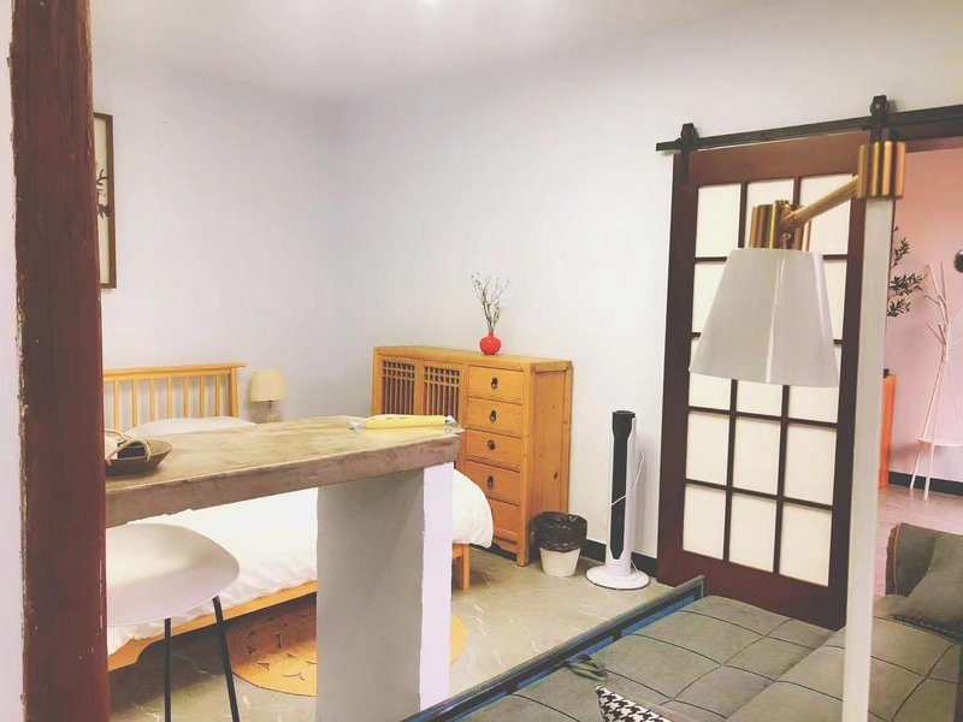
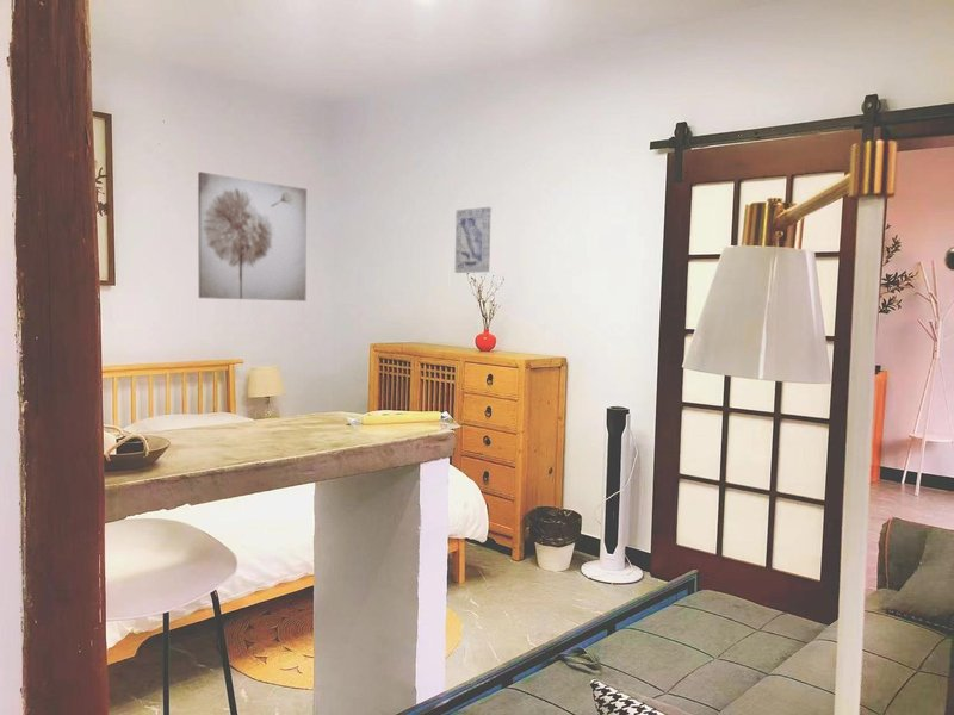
+ wall art (255, 241)
+ wall art (472, 240)
